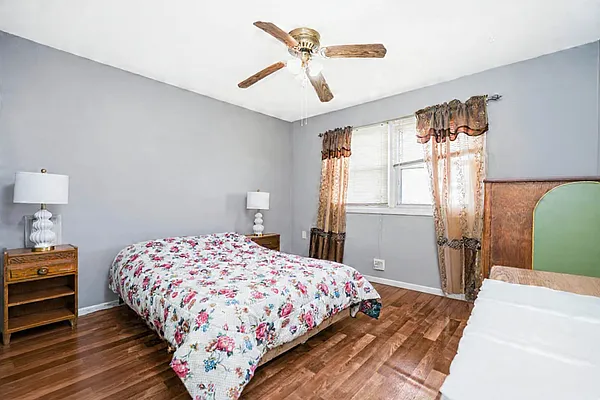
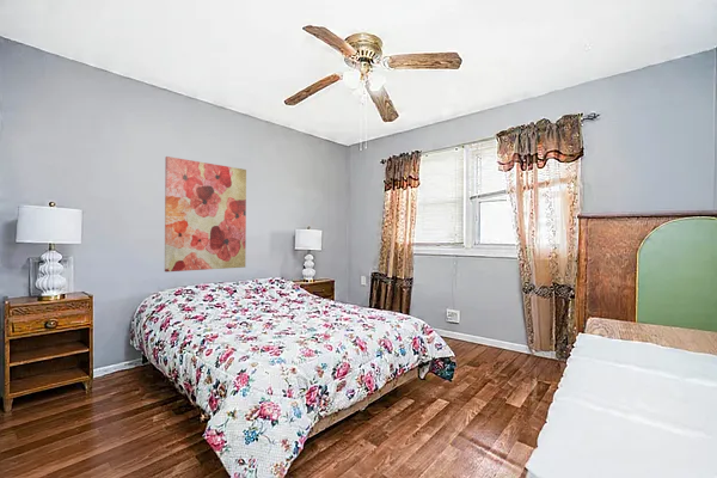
+ wall art (208, 216)
